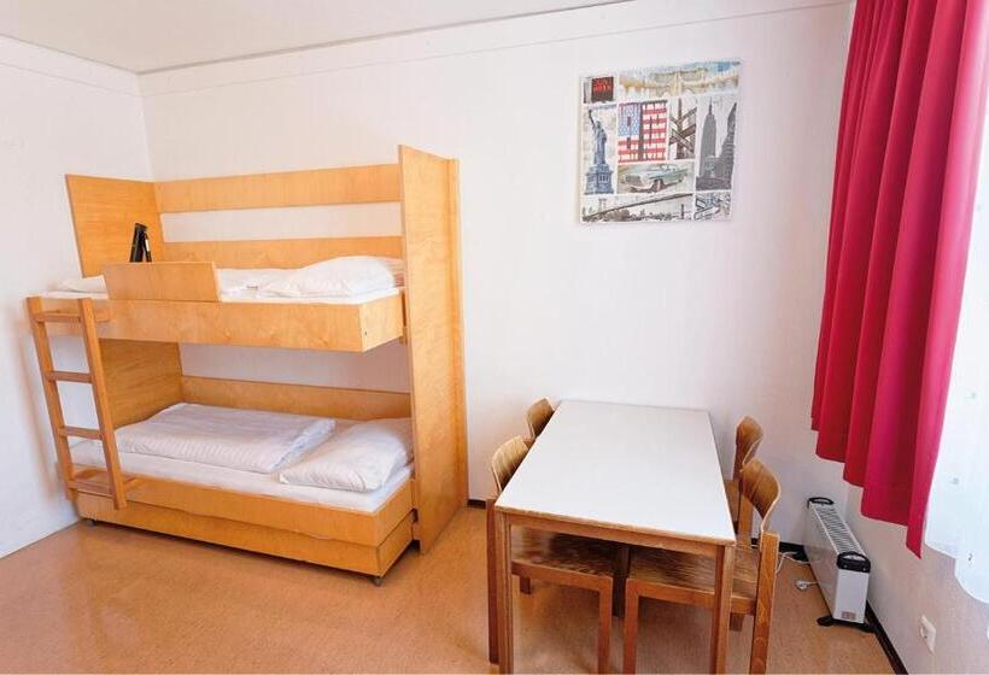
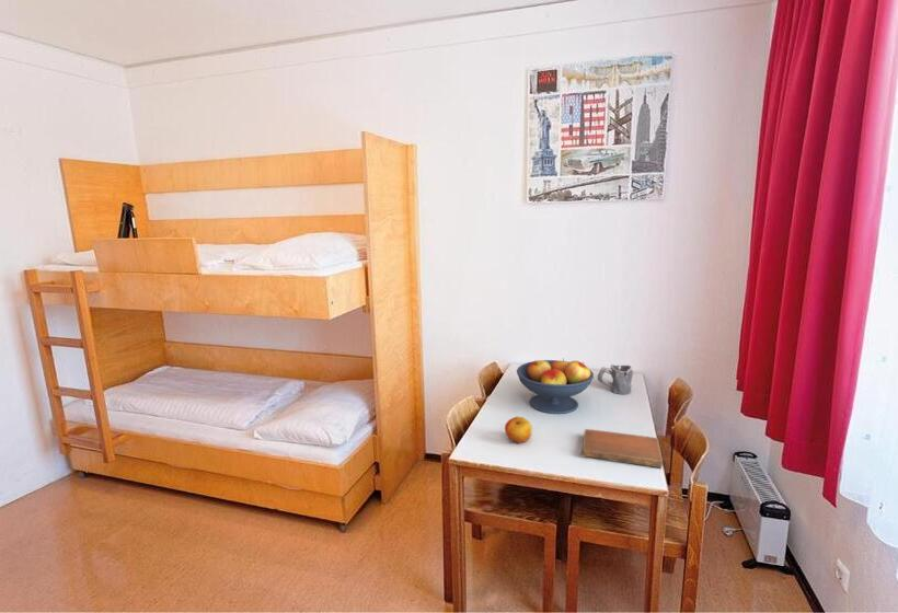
+ notebook (620, 447)
+ apple (518, 429)
+ mug (614, 378)
+ fruit bowl (554, 382)
